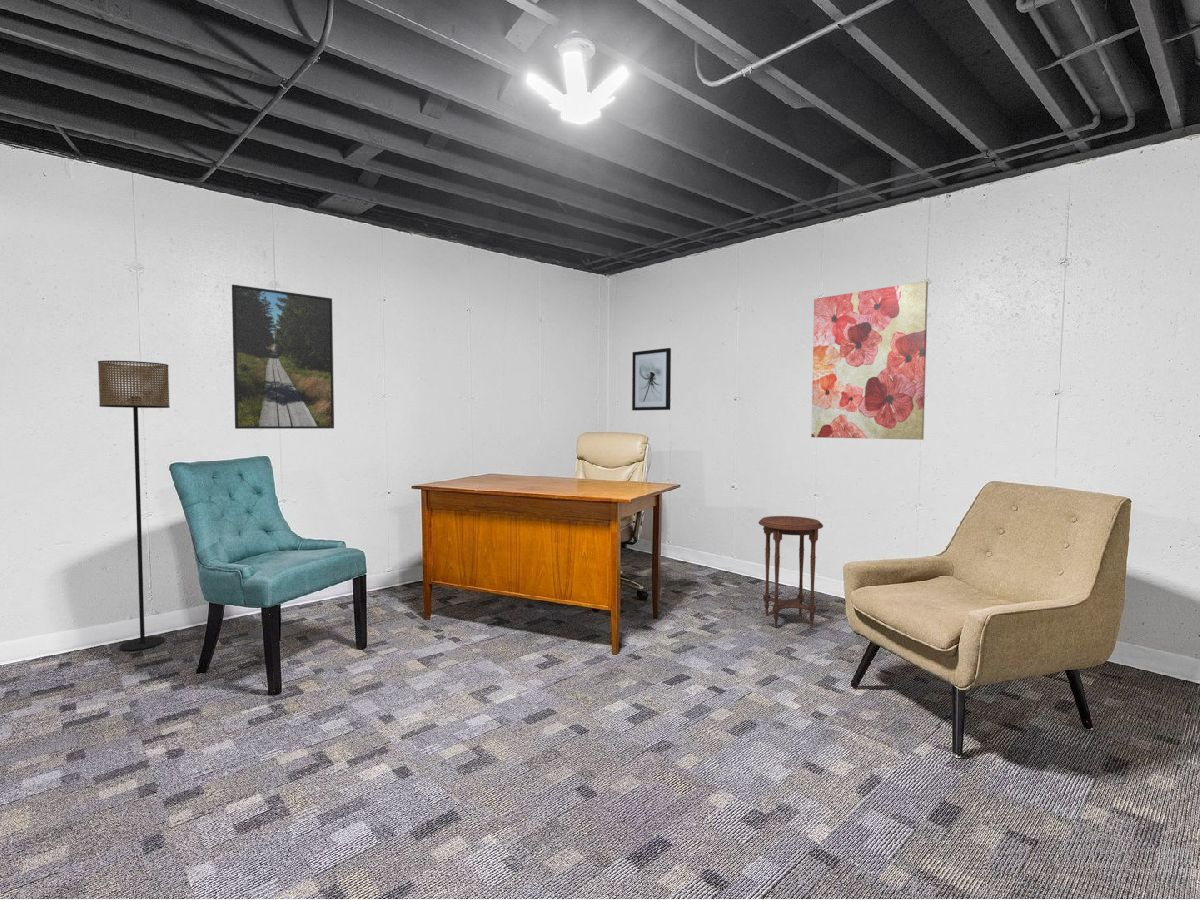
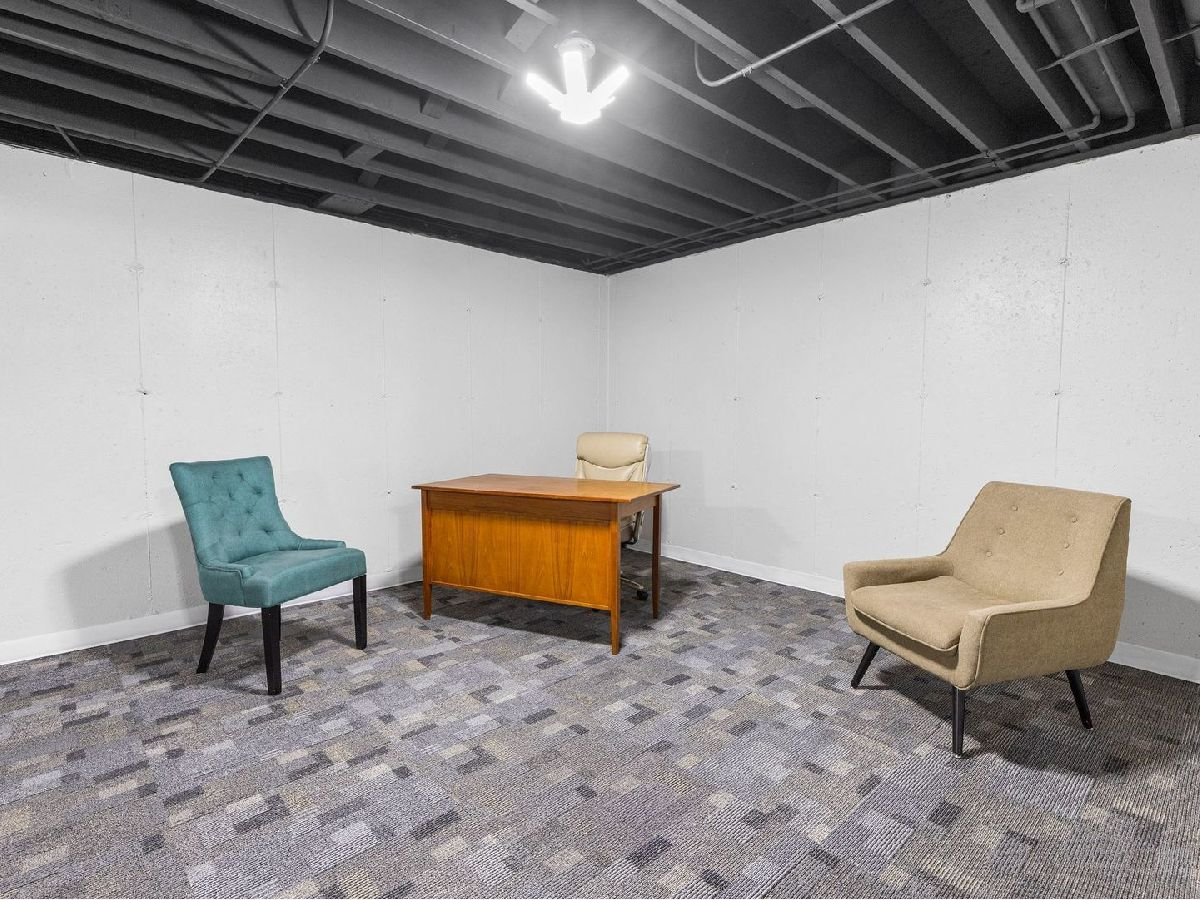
- side table (799, 569)
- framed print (285, 360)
- wall art (650, 380)
- wall art (865, 365)
- floor lamp (138, 505)
